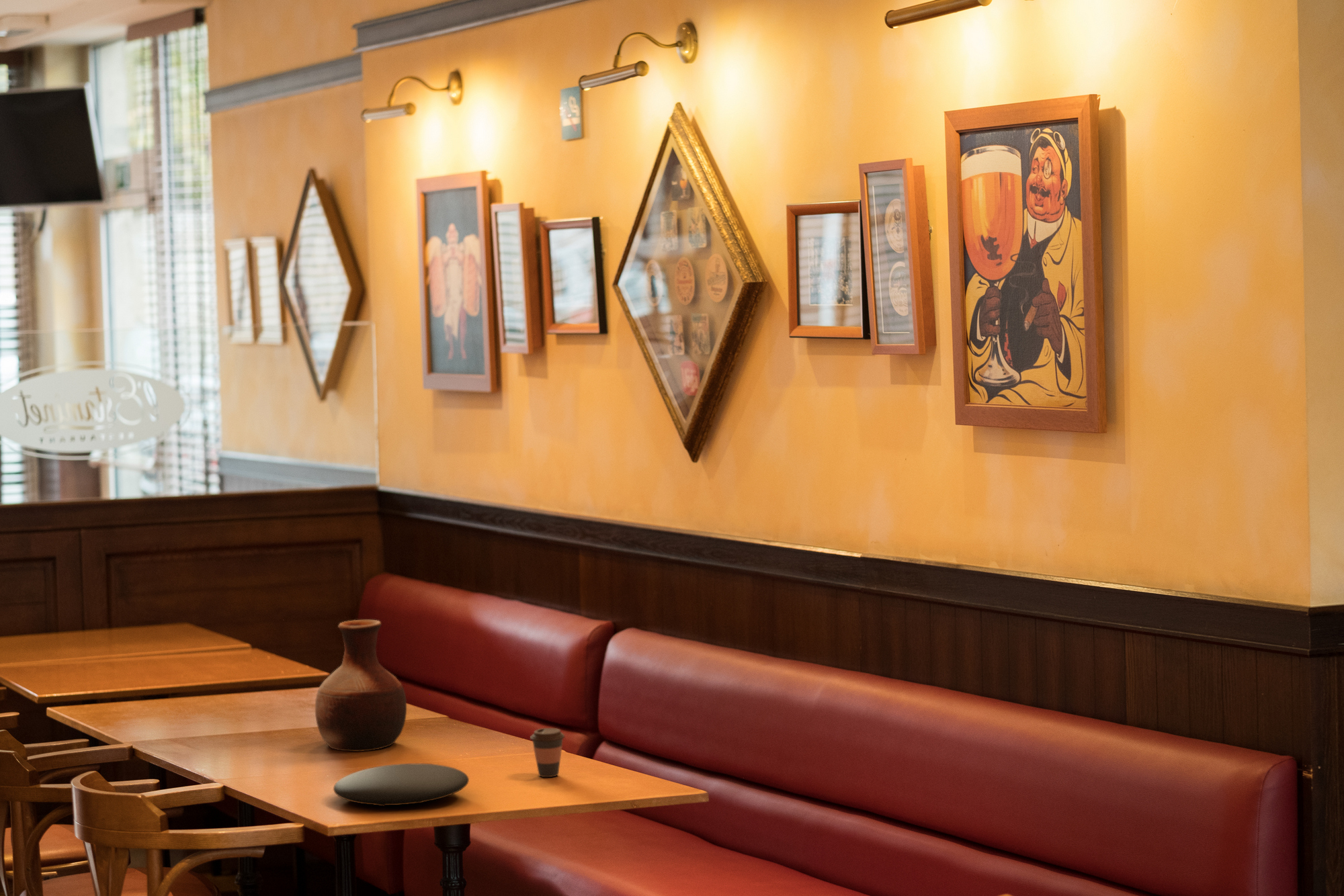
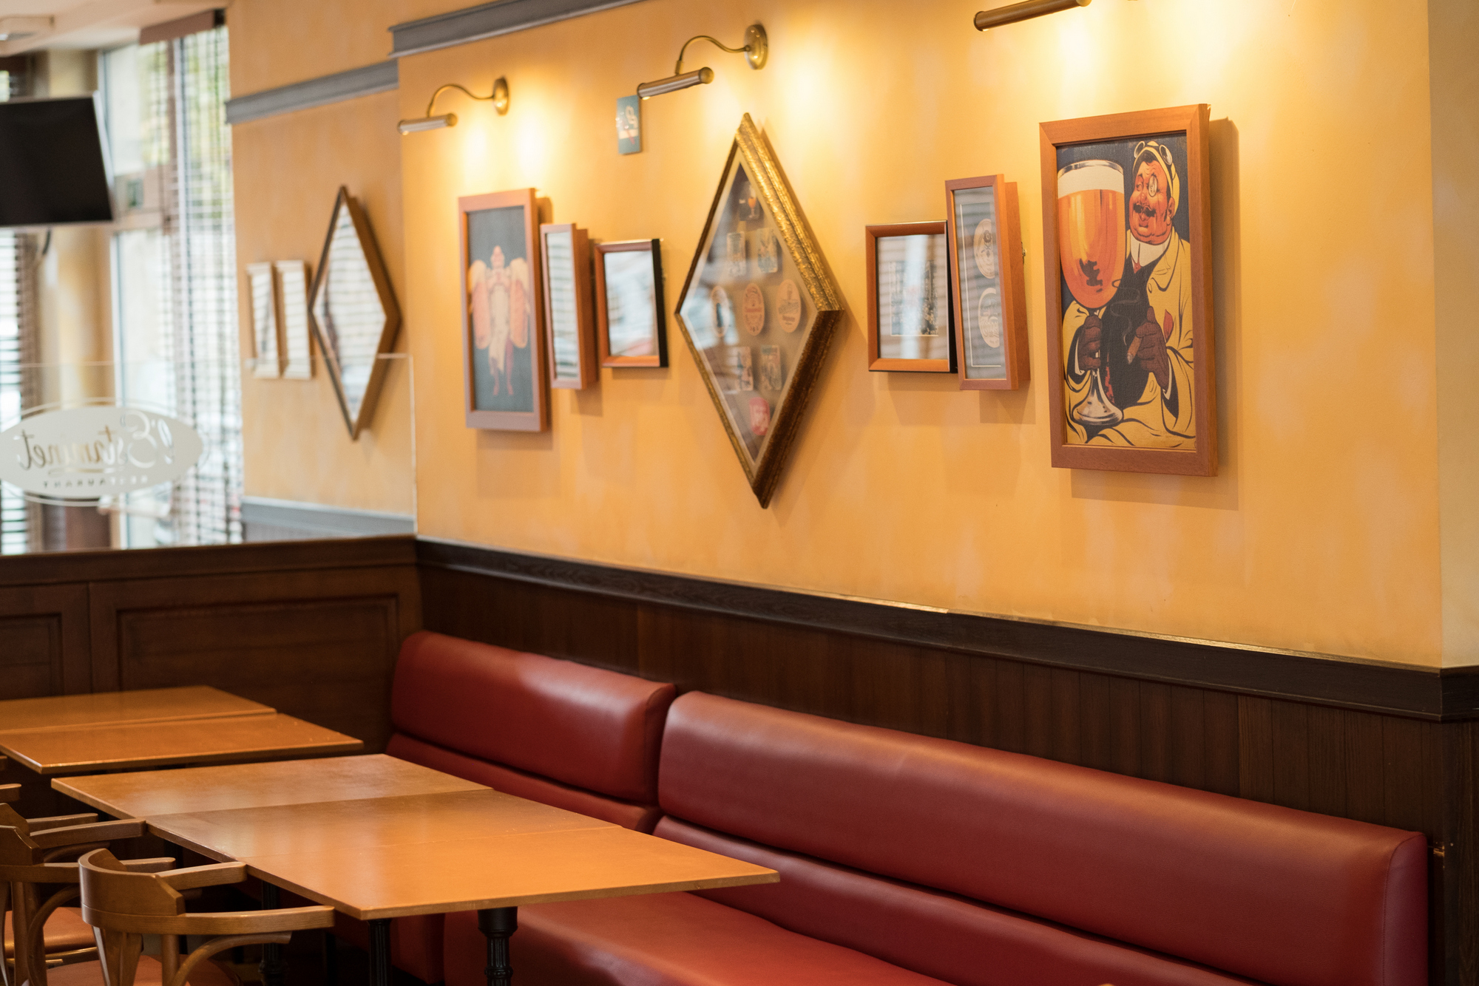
- vase (360, 683)
- plate (401, 783)
- coffee cup (548, 752)
